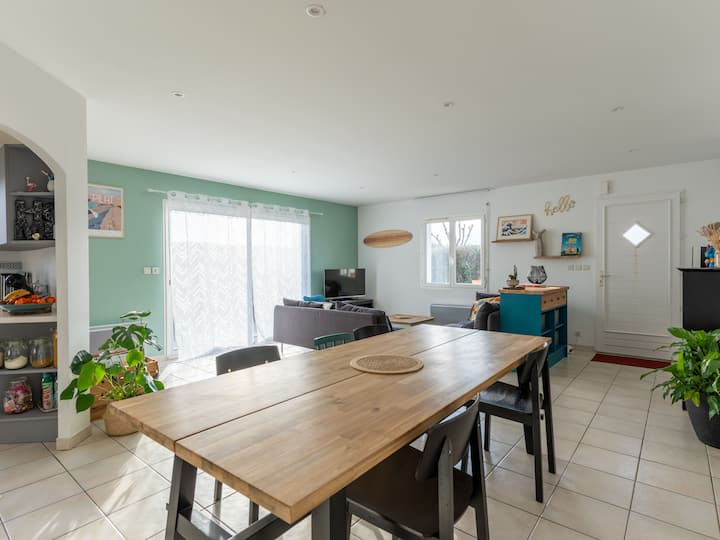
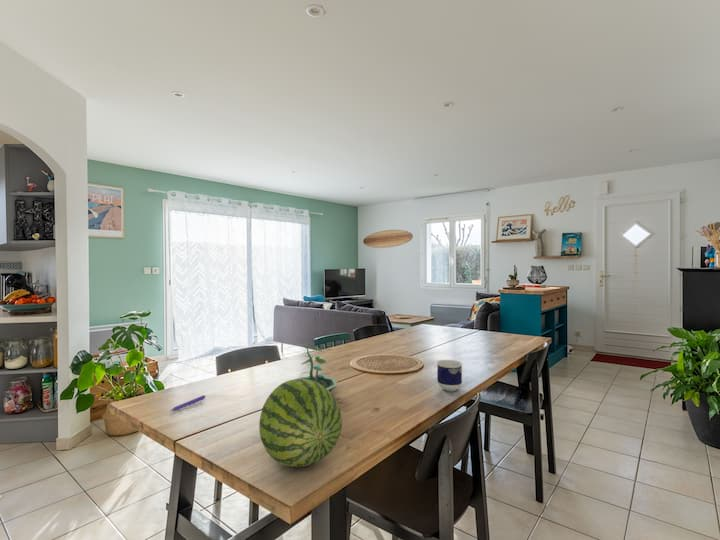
+ terrarium (310, 356)
+ pen (188, 403)
+ cup (447, 376)
+ fruit (301, 420)
